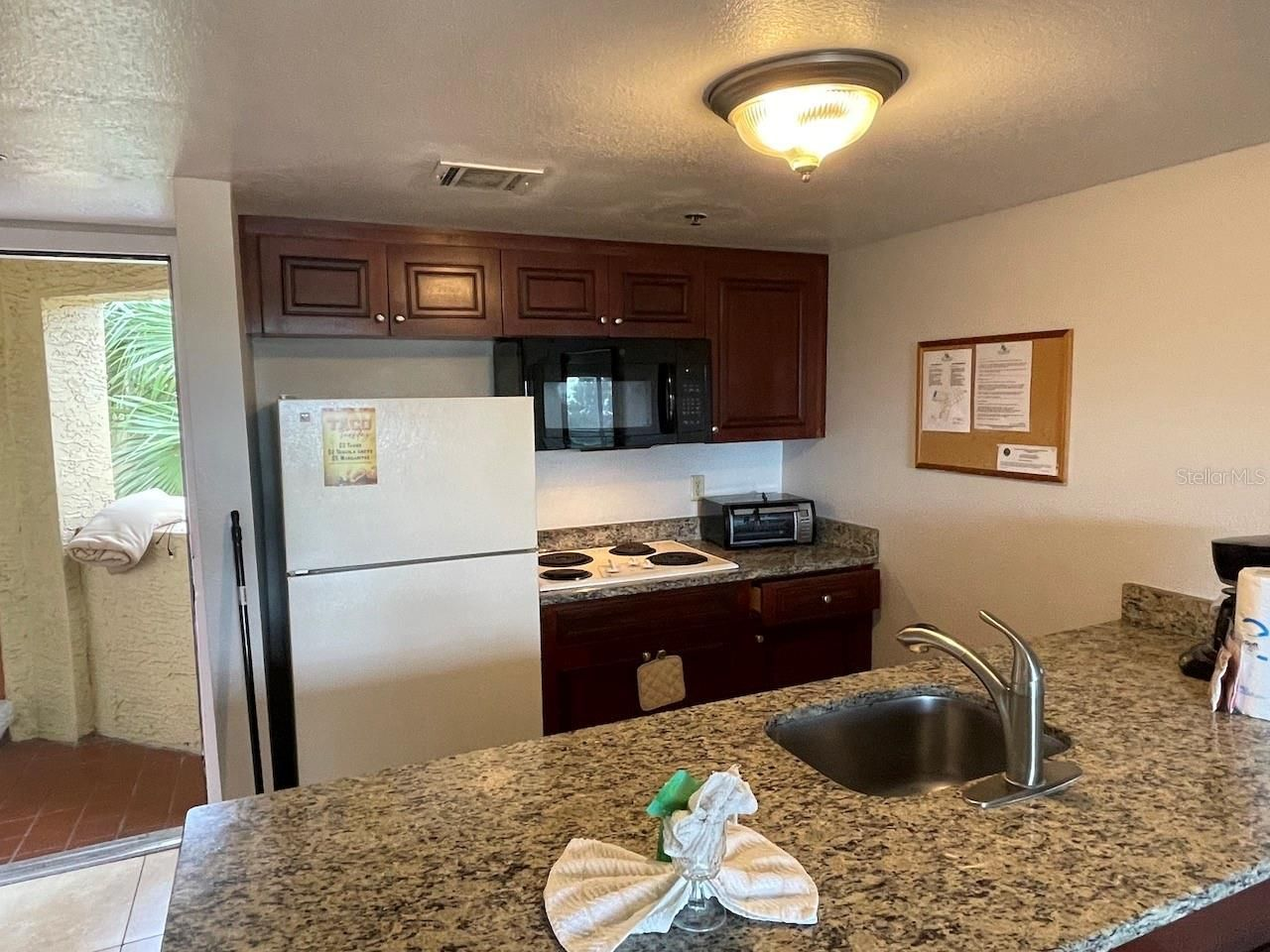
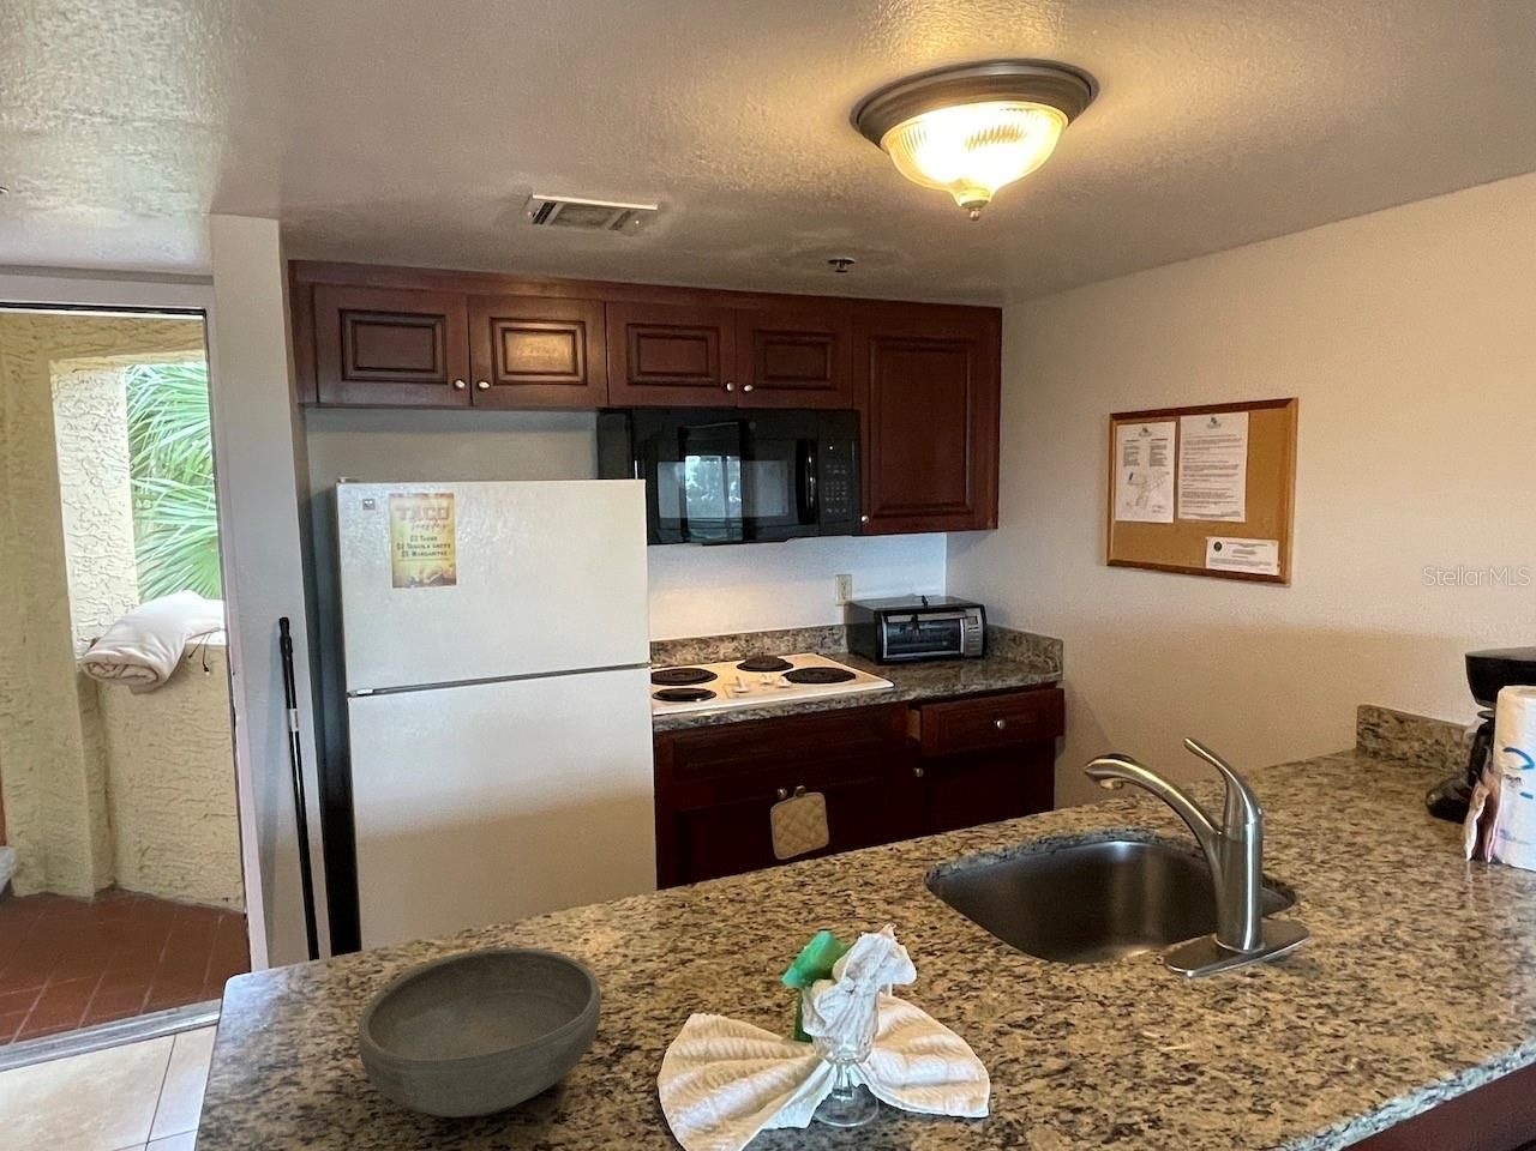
+ bowl (485, 1042)
